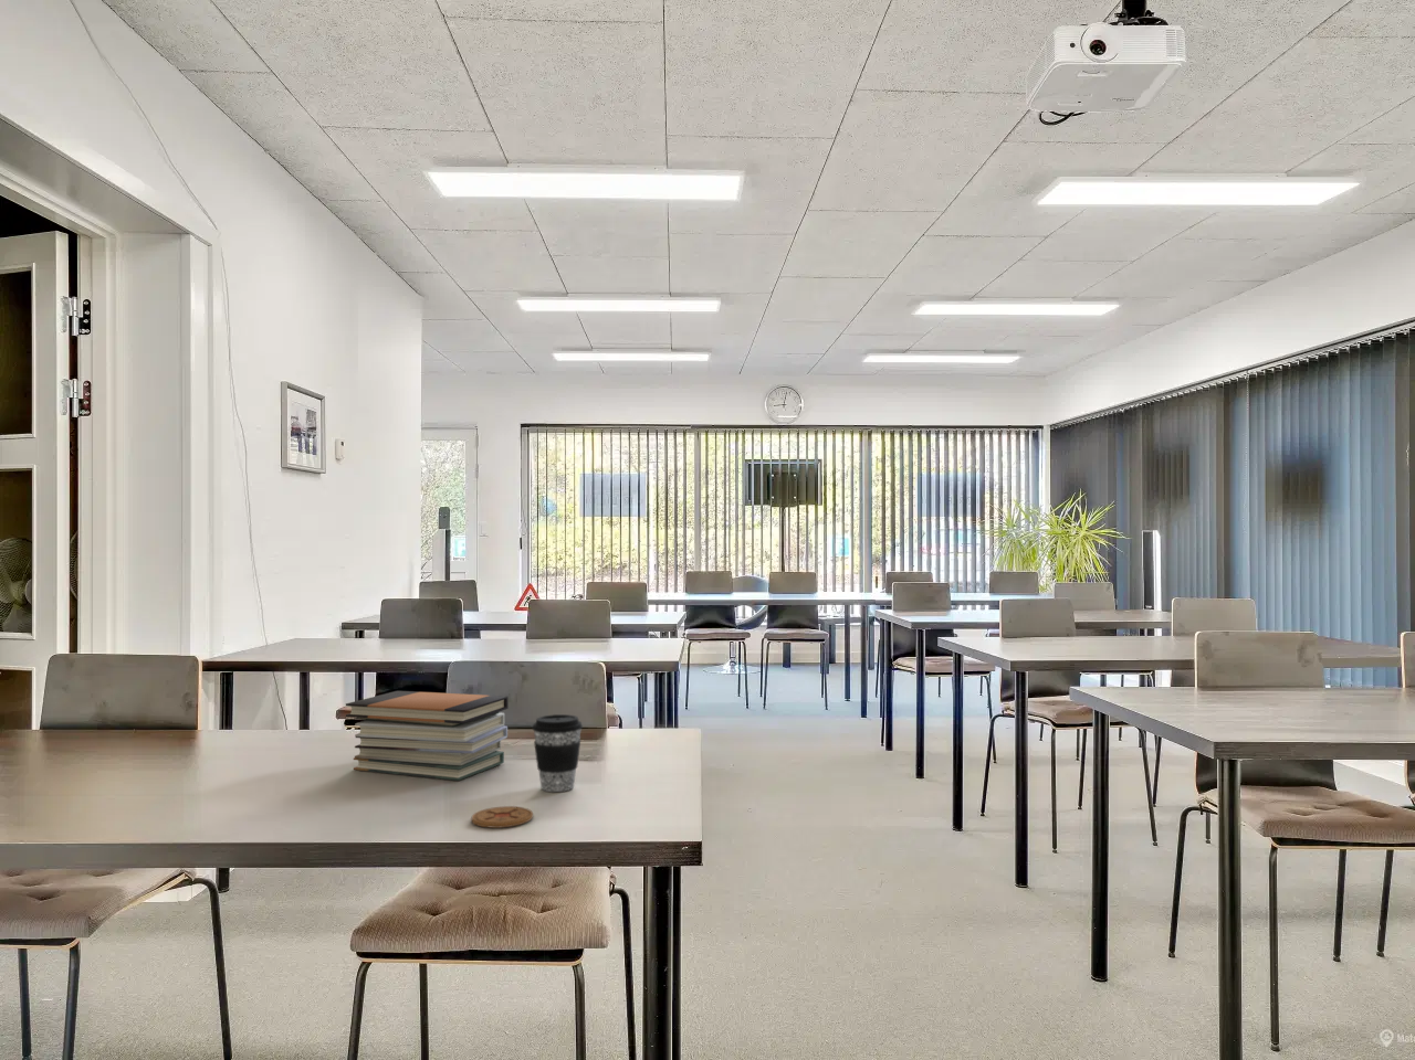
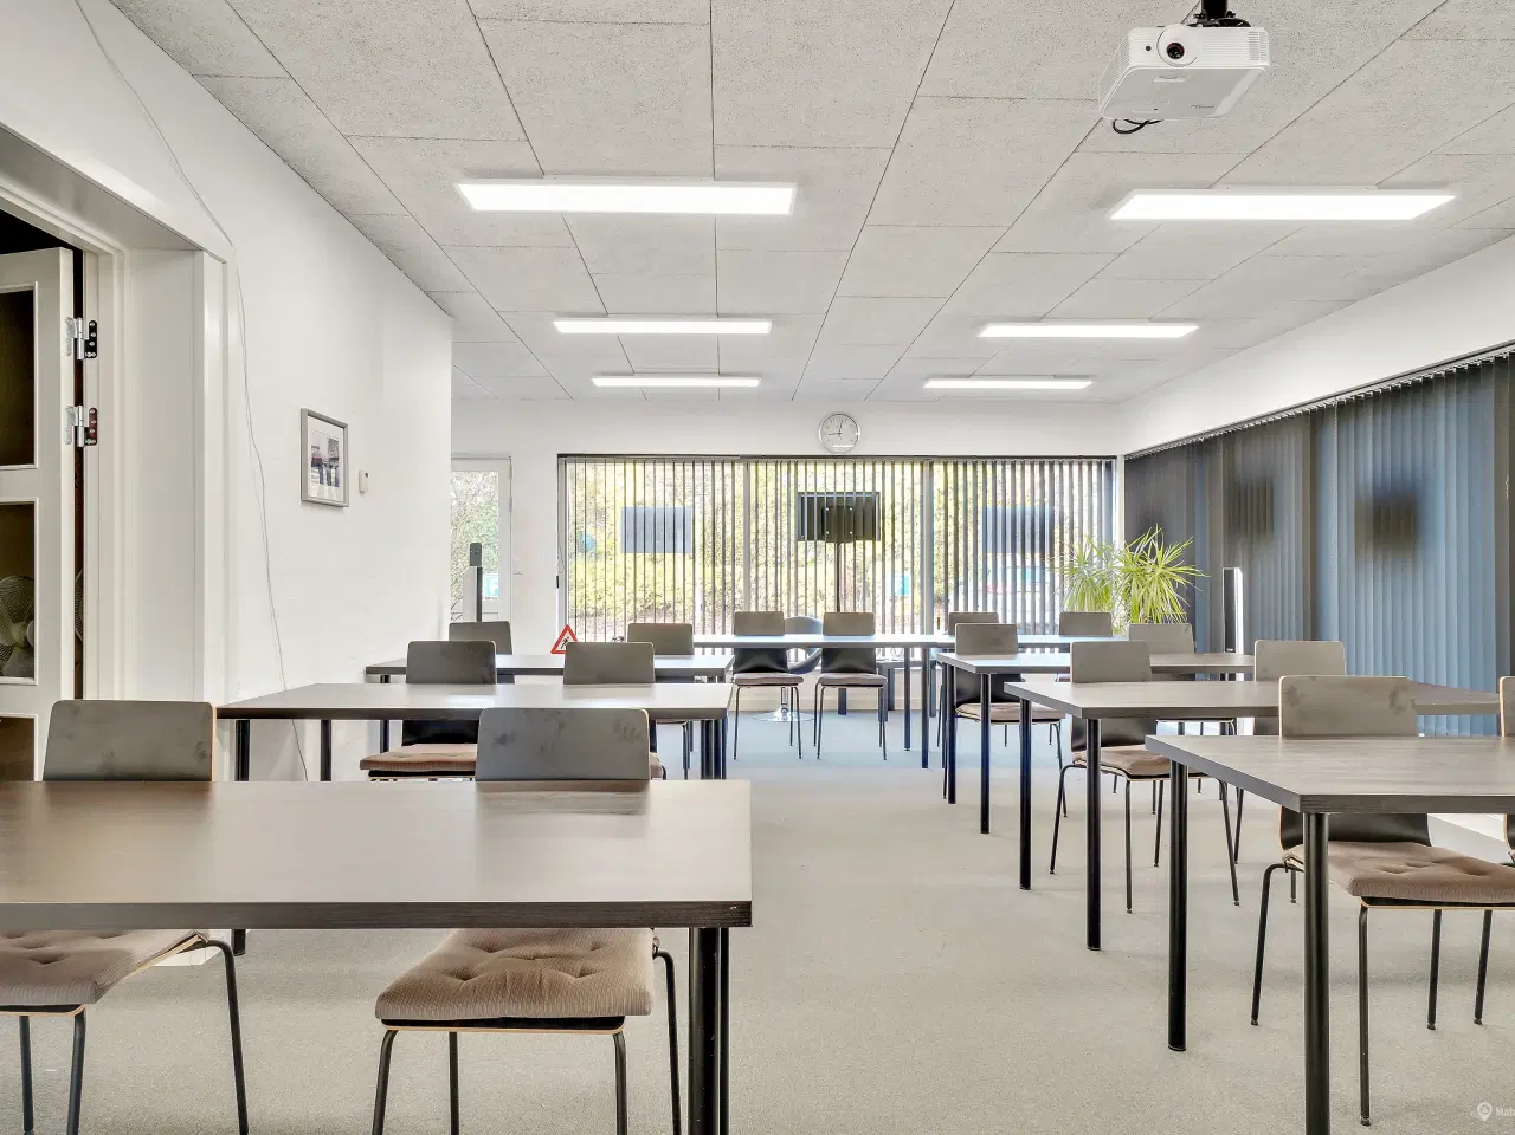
- coaster (501, 816)
- book stack (430, 733)
- coffee cup (557, 752)
